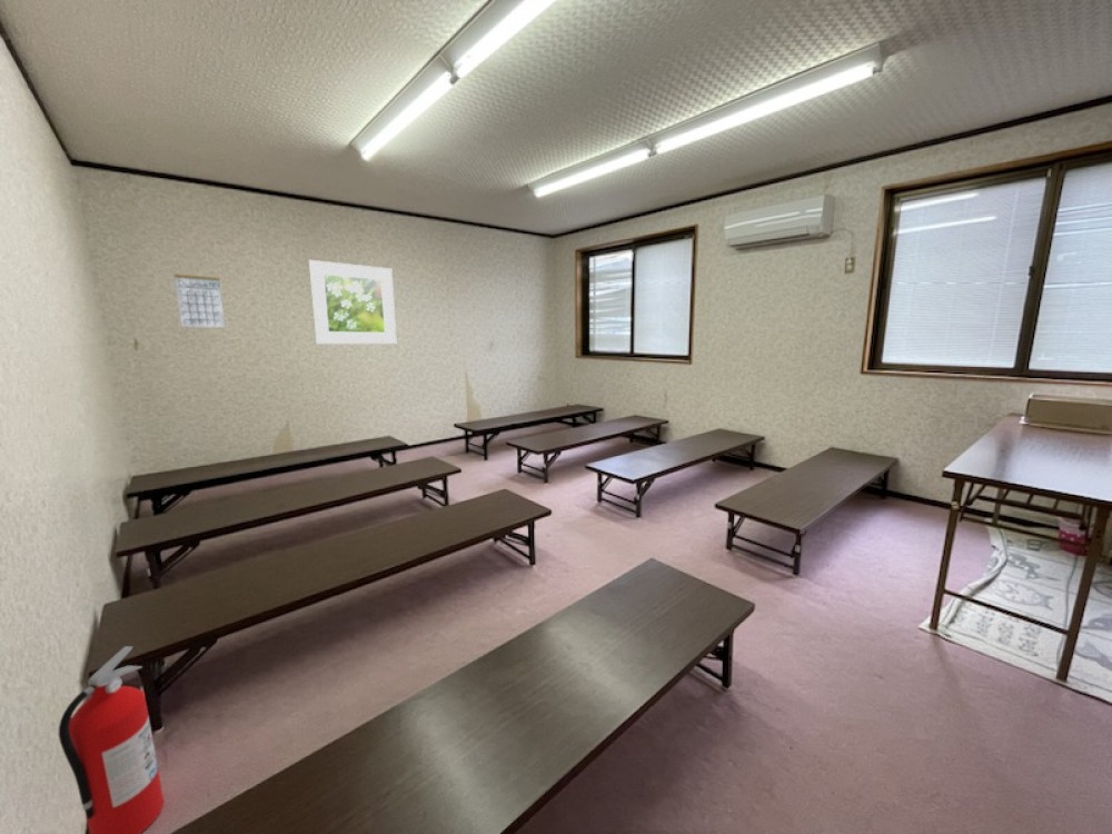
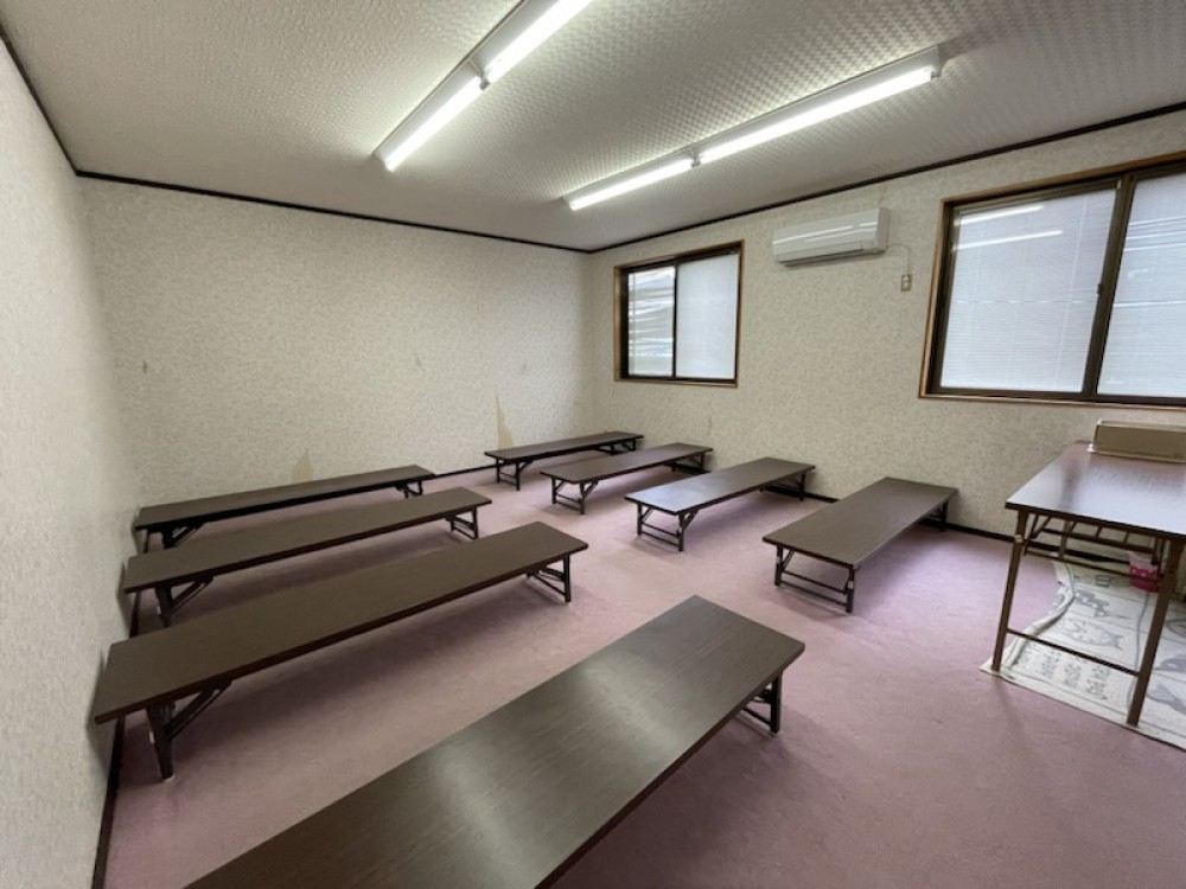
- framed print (355, 305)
- calendar (199, 295)
- fire extinguisher (113, 746)
